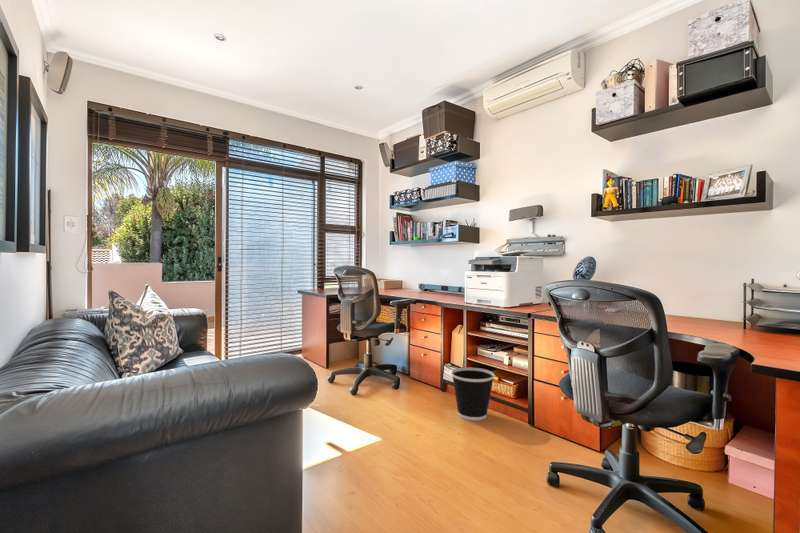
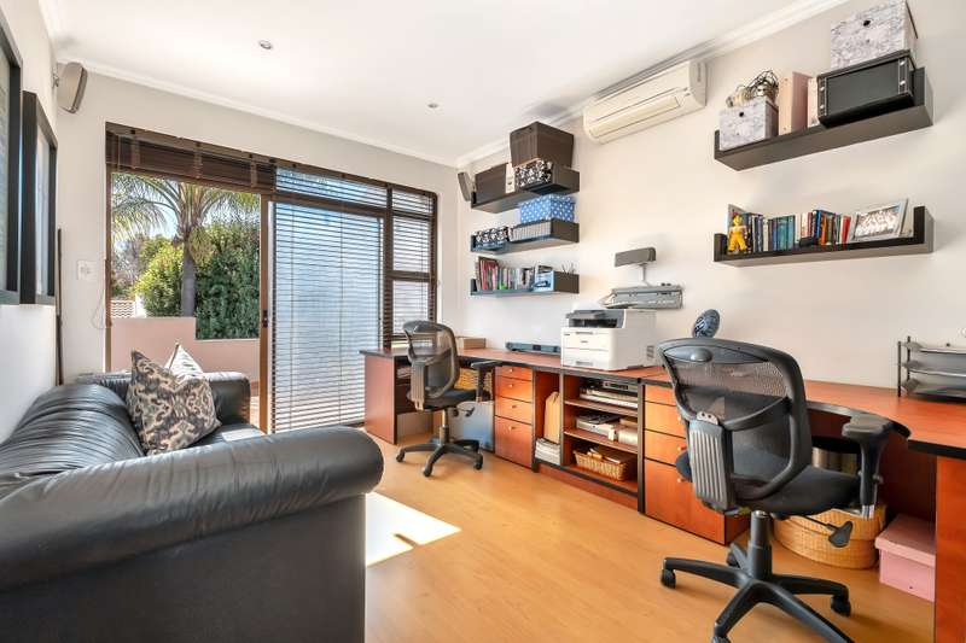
- wastebasket (472, 394)
